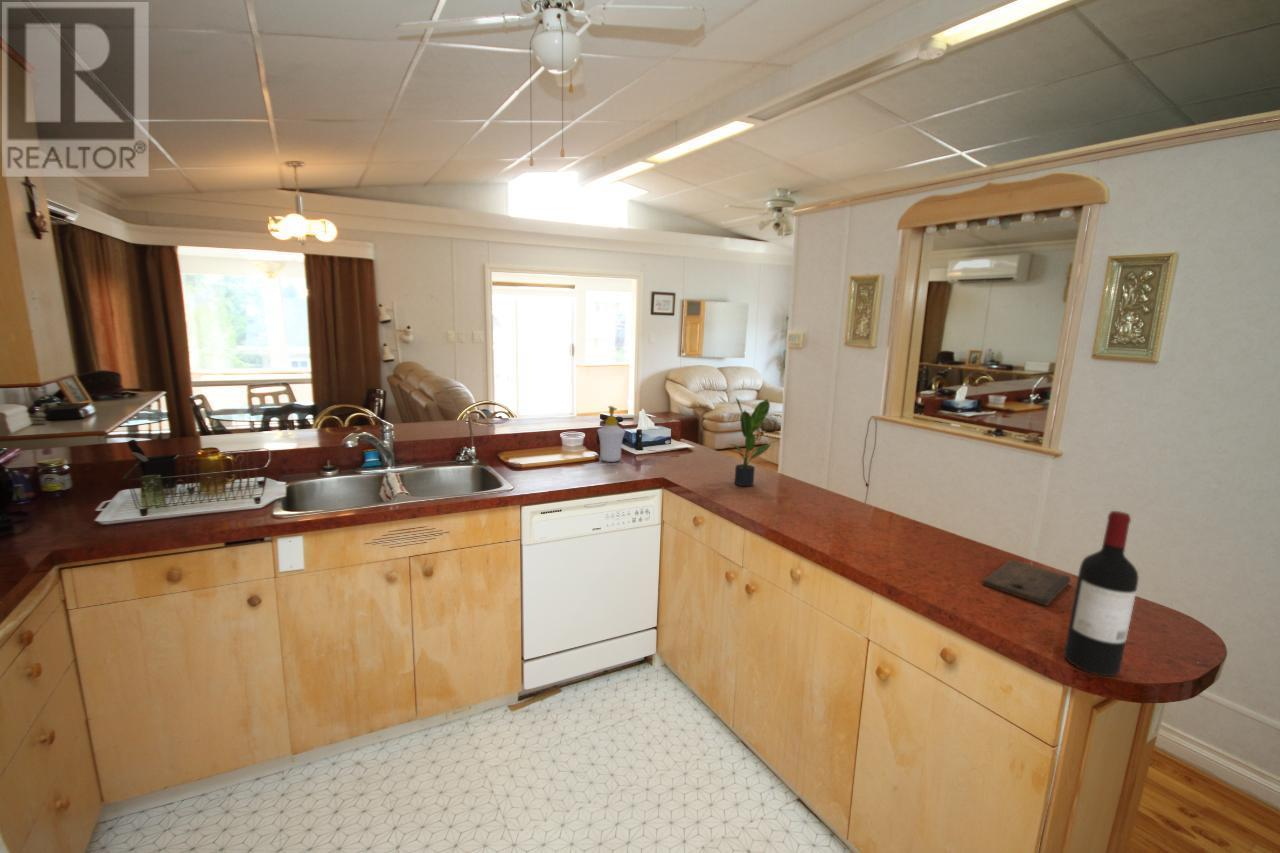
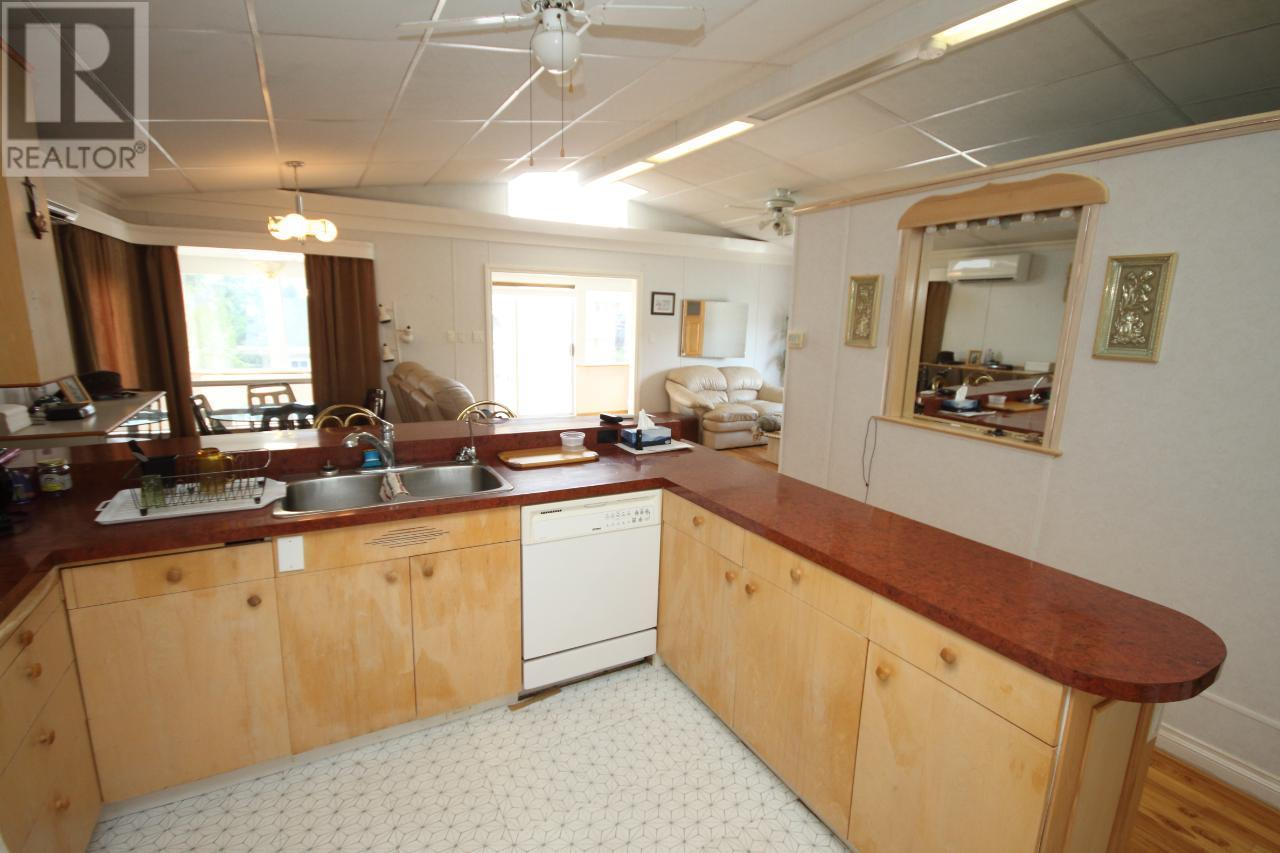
- soap bottle (611, 433)
- cutting board (1027, 580)
- wine bottle (1104, 590)
- potted plant (753, 441)
